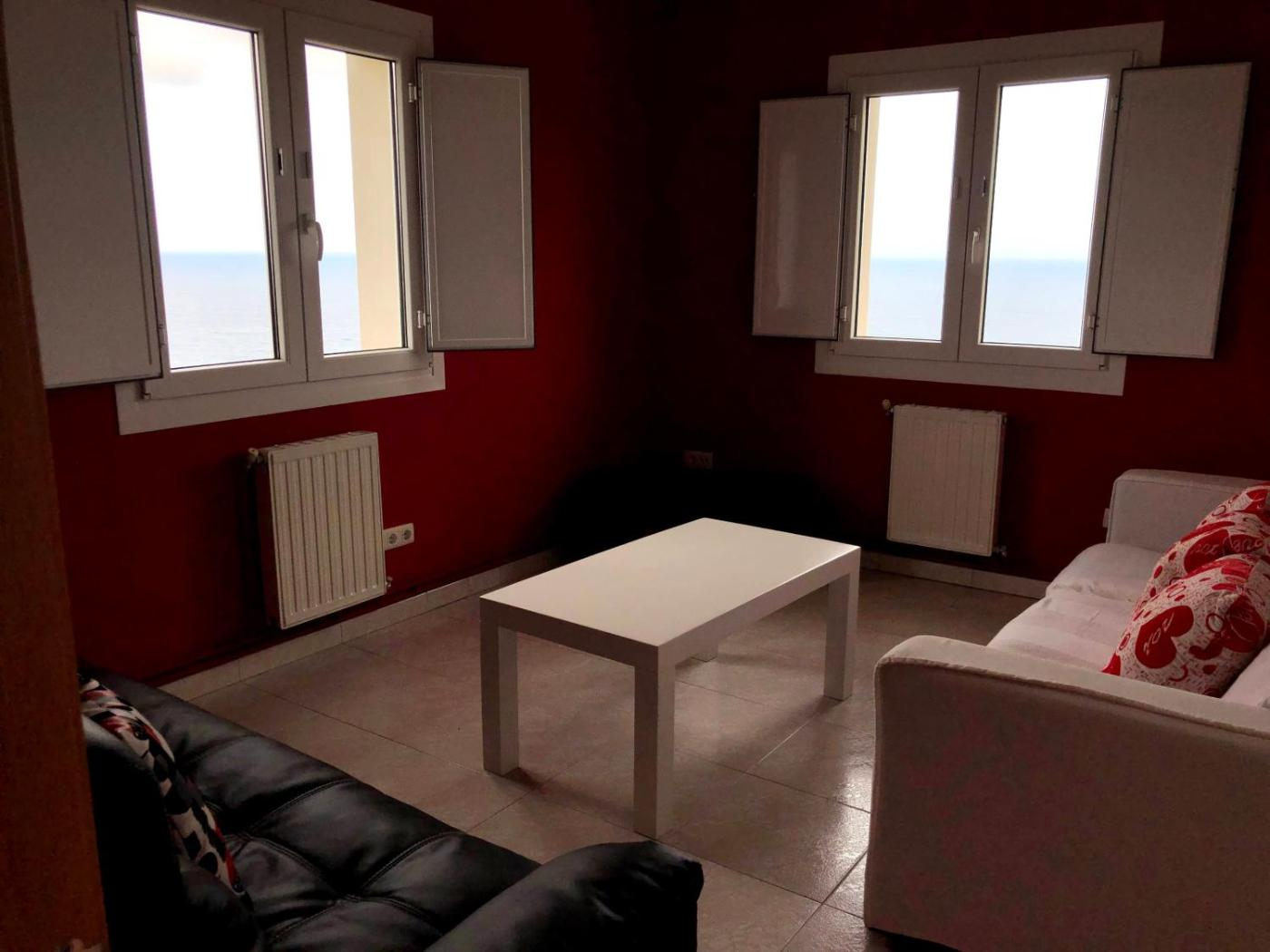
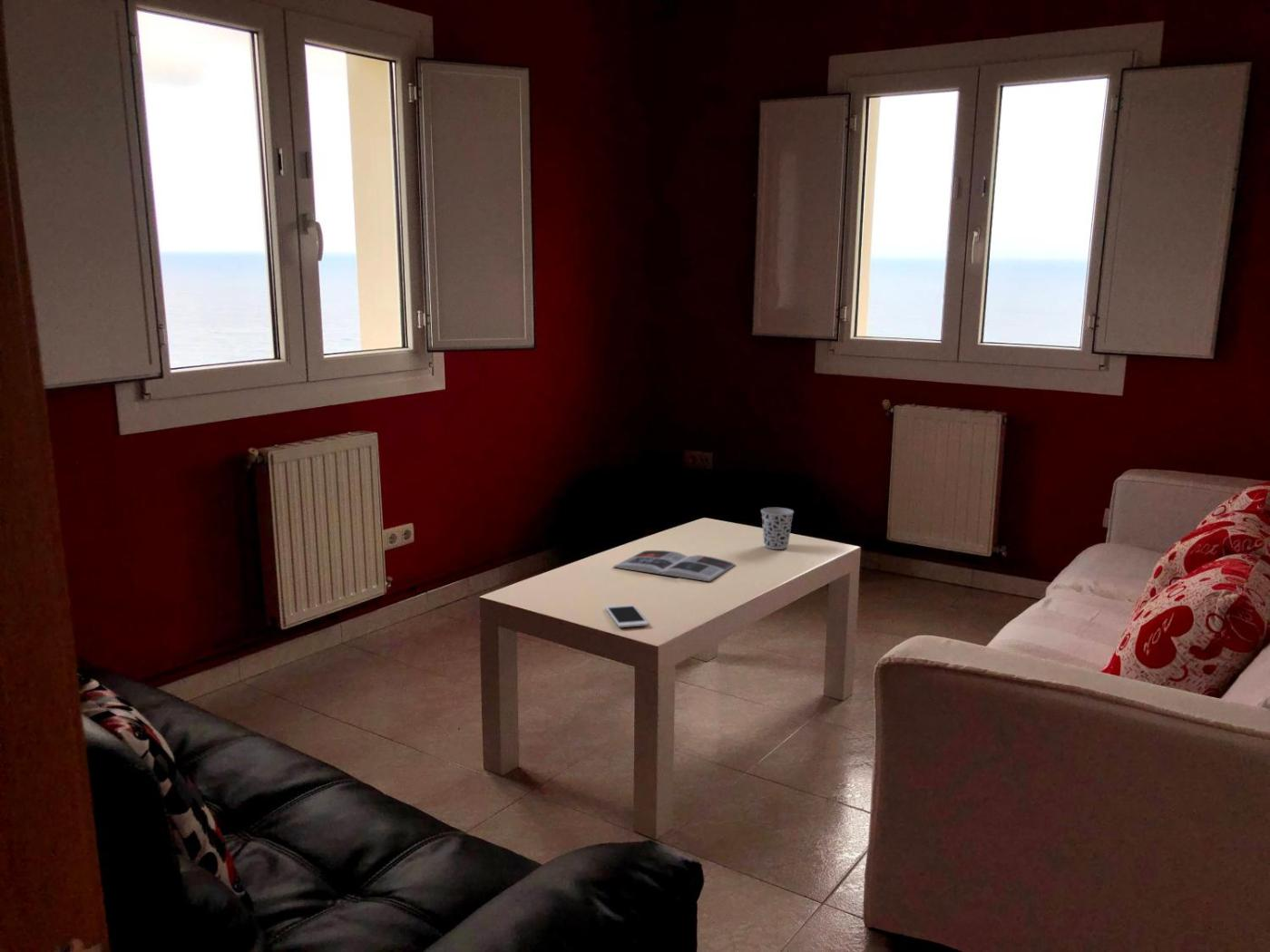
+ cell phone (626, 616)
+ cup (777, 529)
+ magazine (674, 563)
